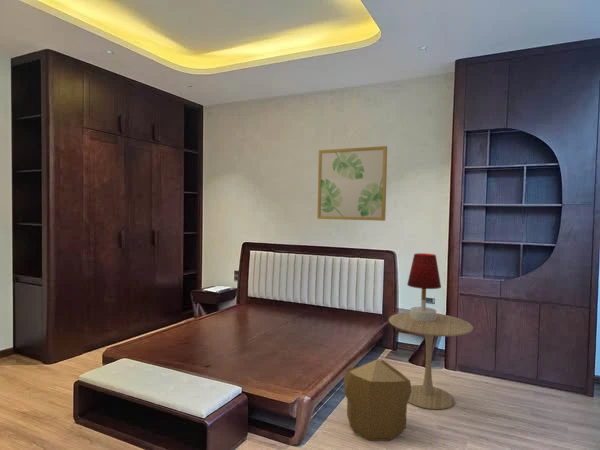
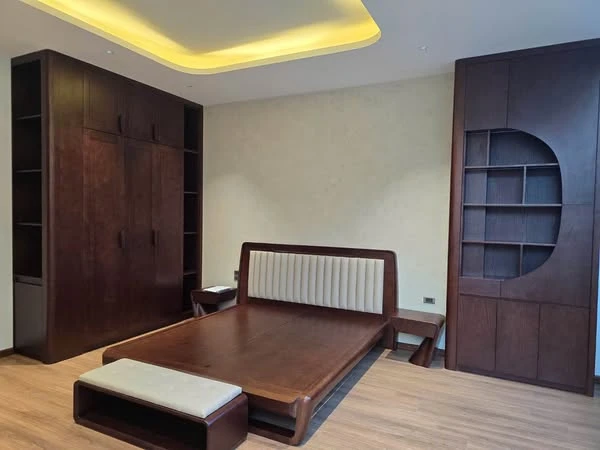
- wall art (350, 184)
- table lamp (424, 286)
- side table (428, 359)
- pouf (376, 393)
